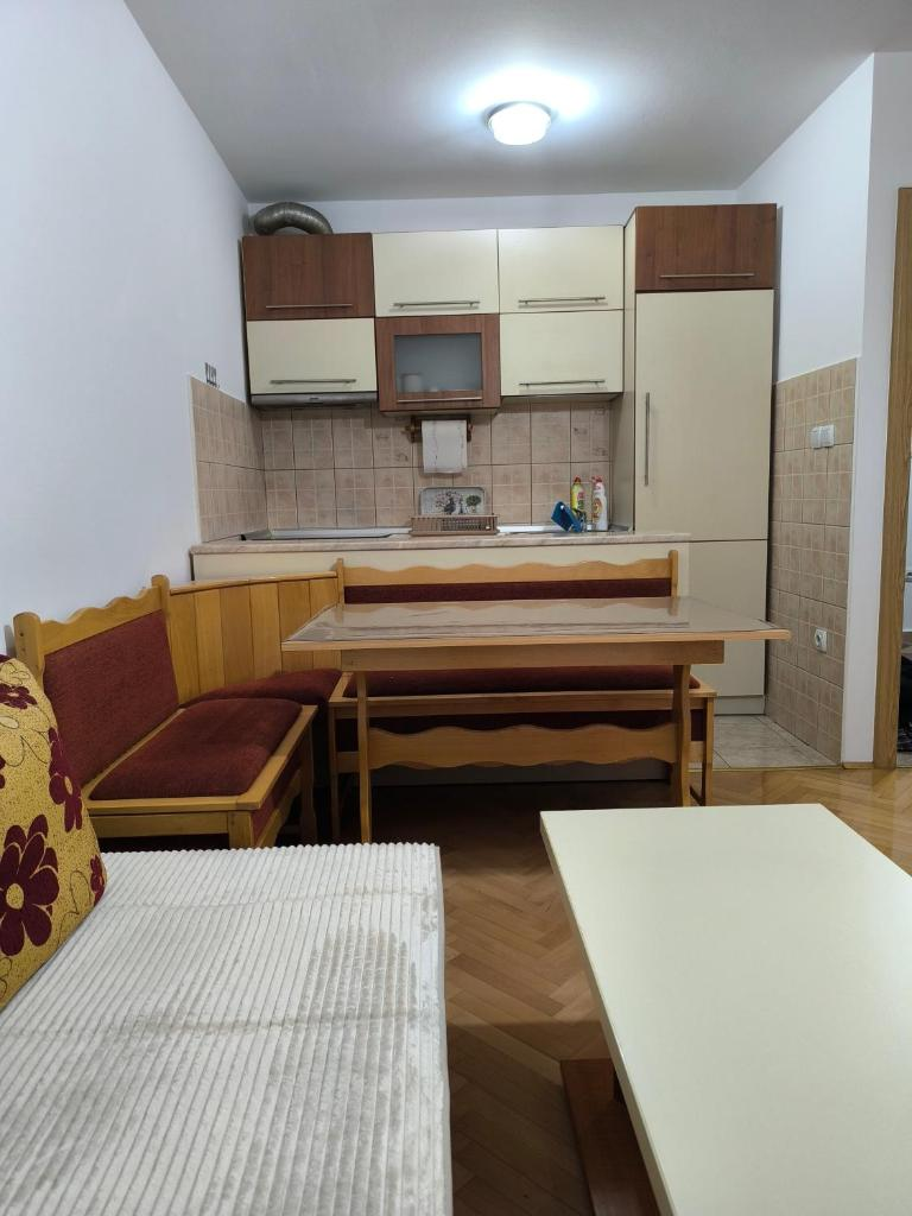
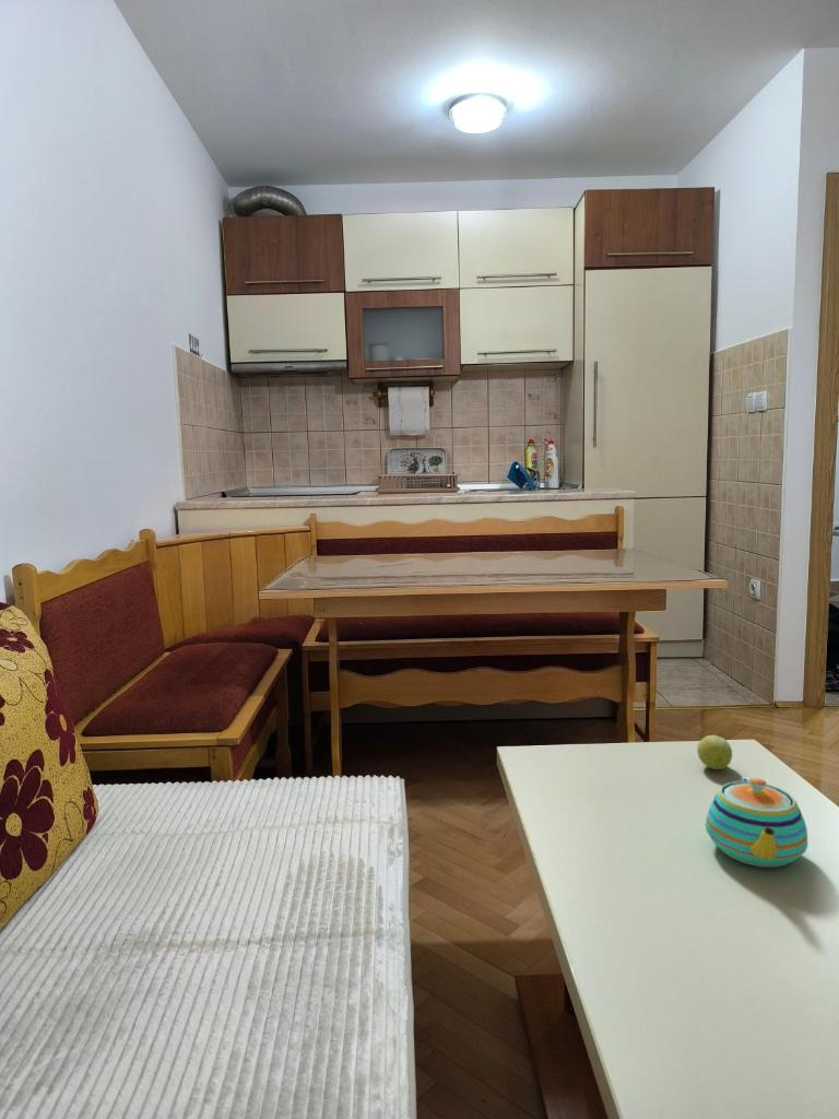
+ fruit (714, 751)
+ teapot (756, 817)
